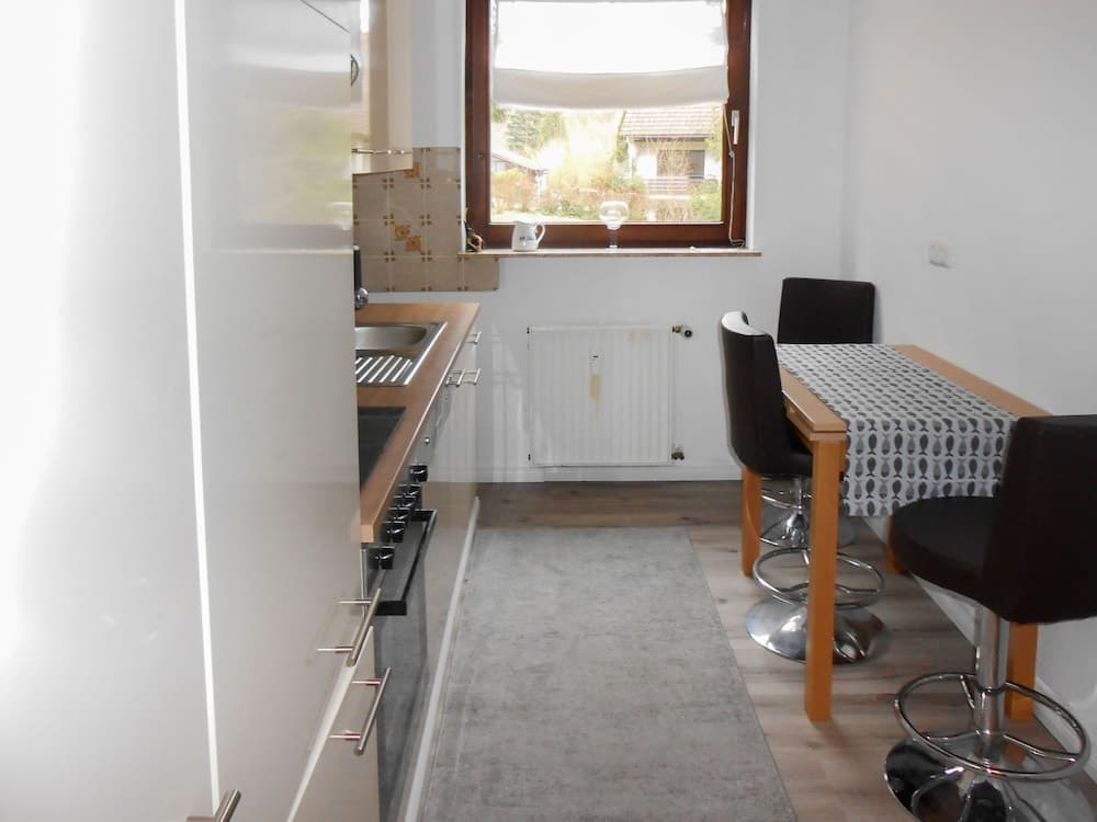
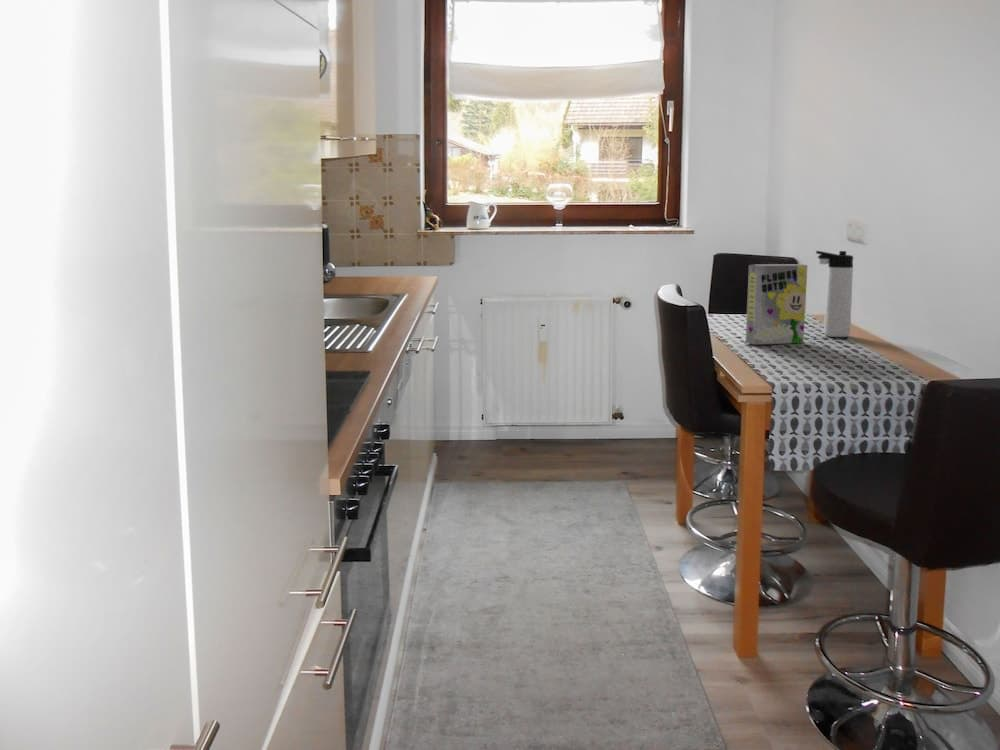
+ cereal box (776, 303)
+ thermos bottle (832, 293)
